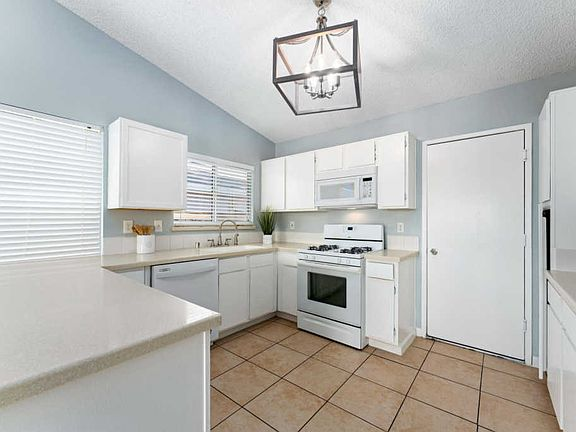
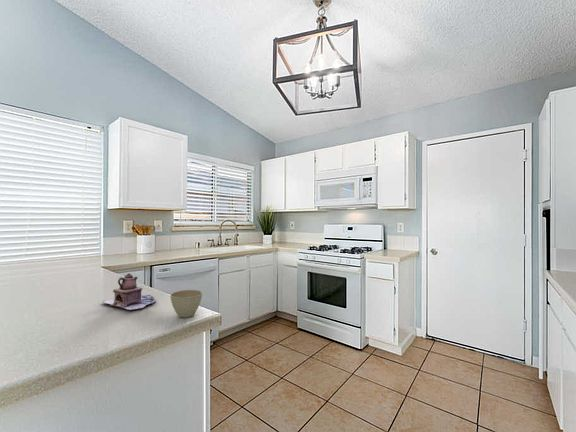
+ flower pot (186, 304)
+ teapot (130, 288)
